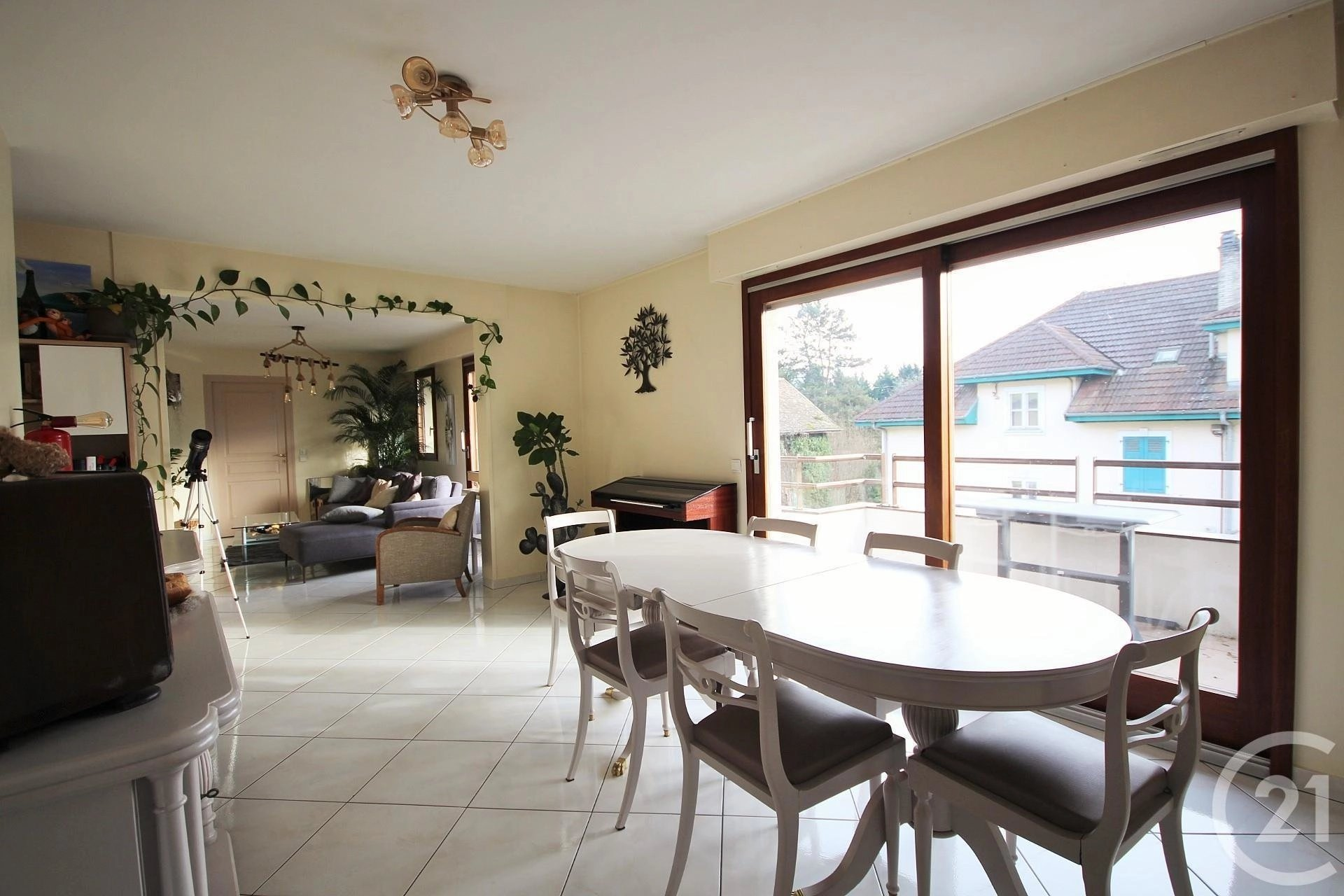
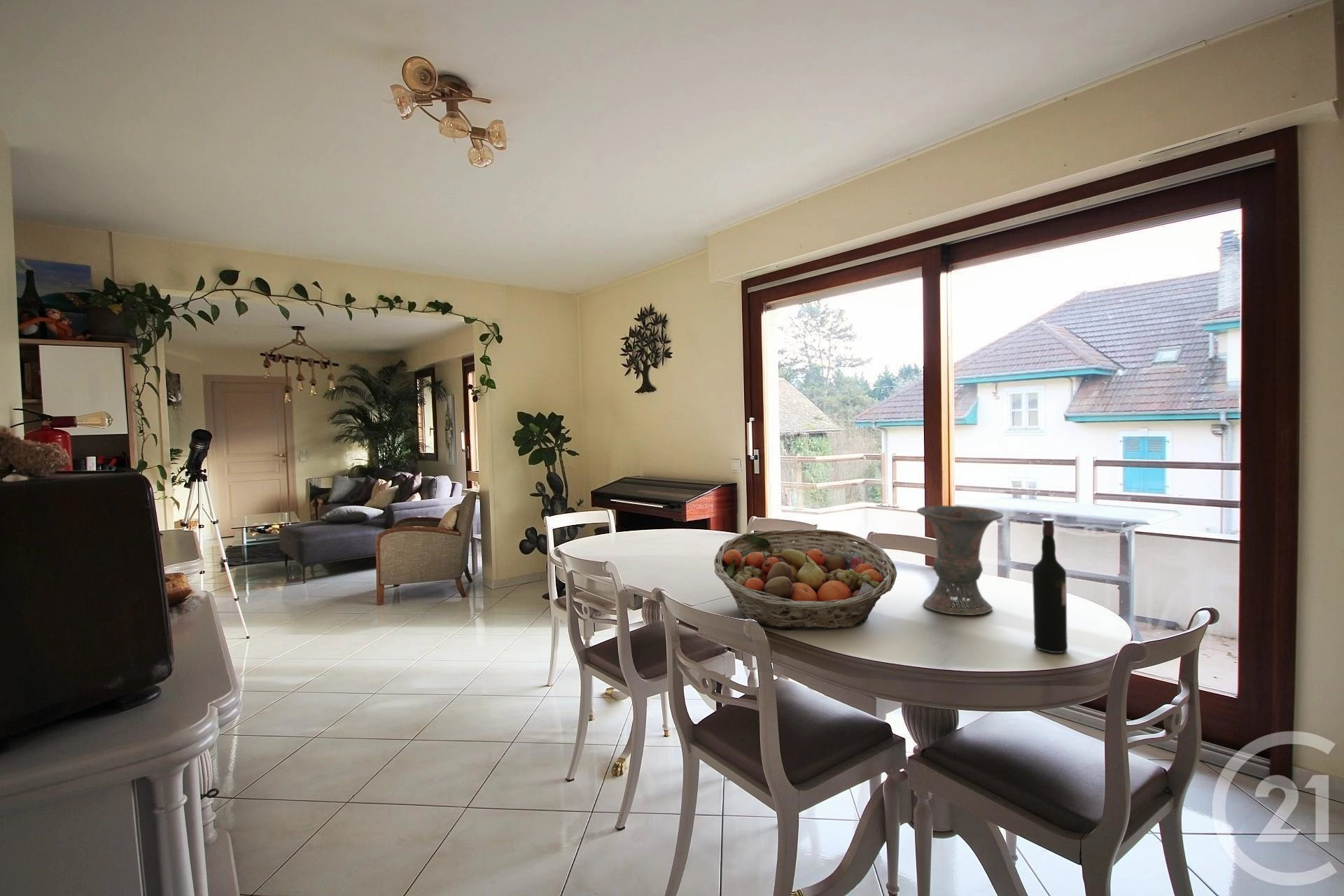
+ fruit basket (802, 575)
+ vase (960, 559)
+ wine bottle (1049, 584)
